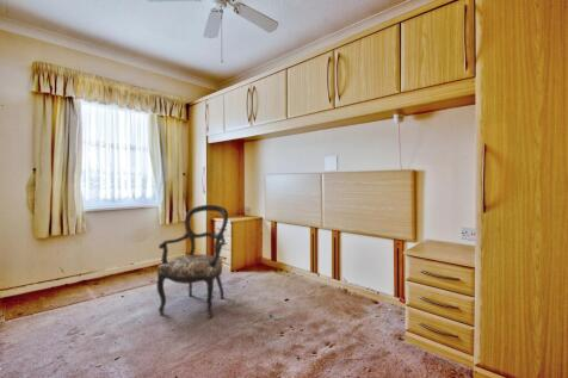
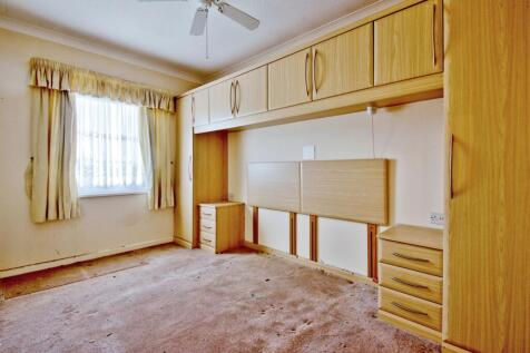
- armchair (198, 255)
